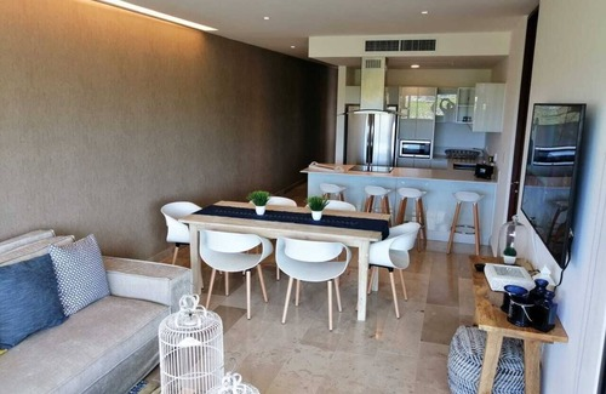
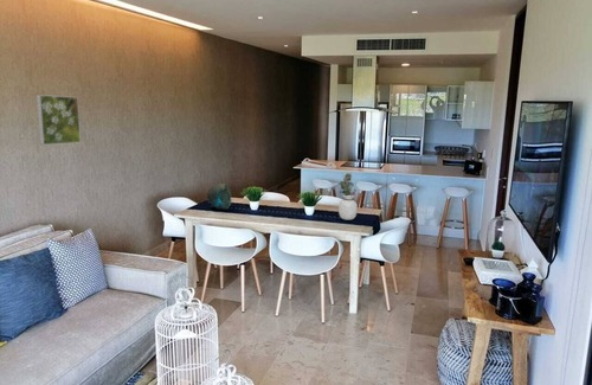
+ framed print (59, 120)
+ decorative bowl (220, 195)
+ bouquet (348, 193)
